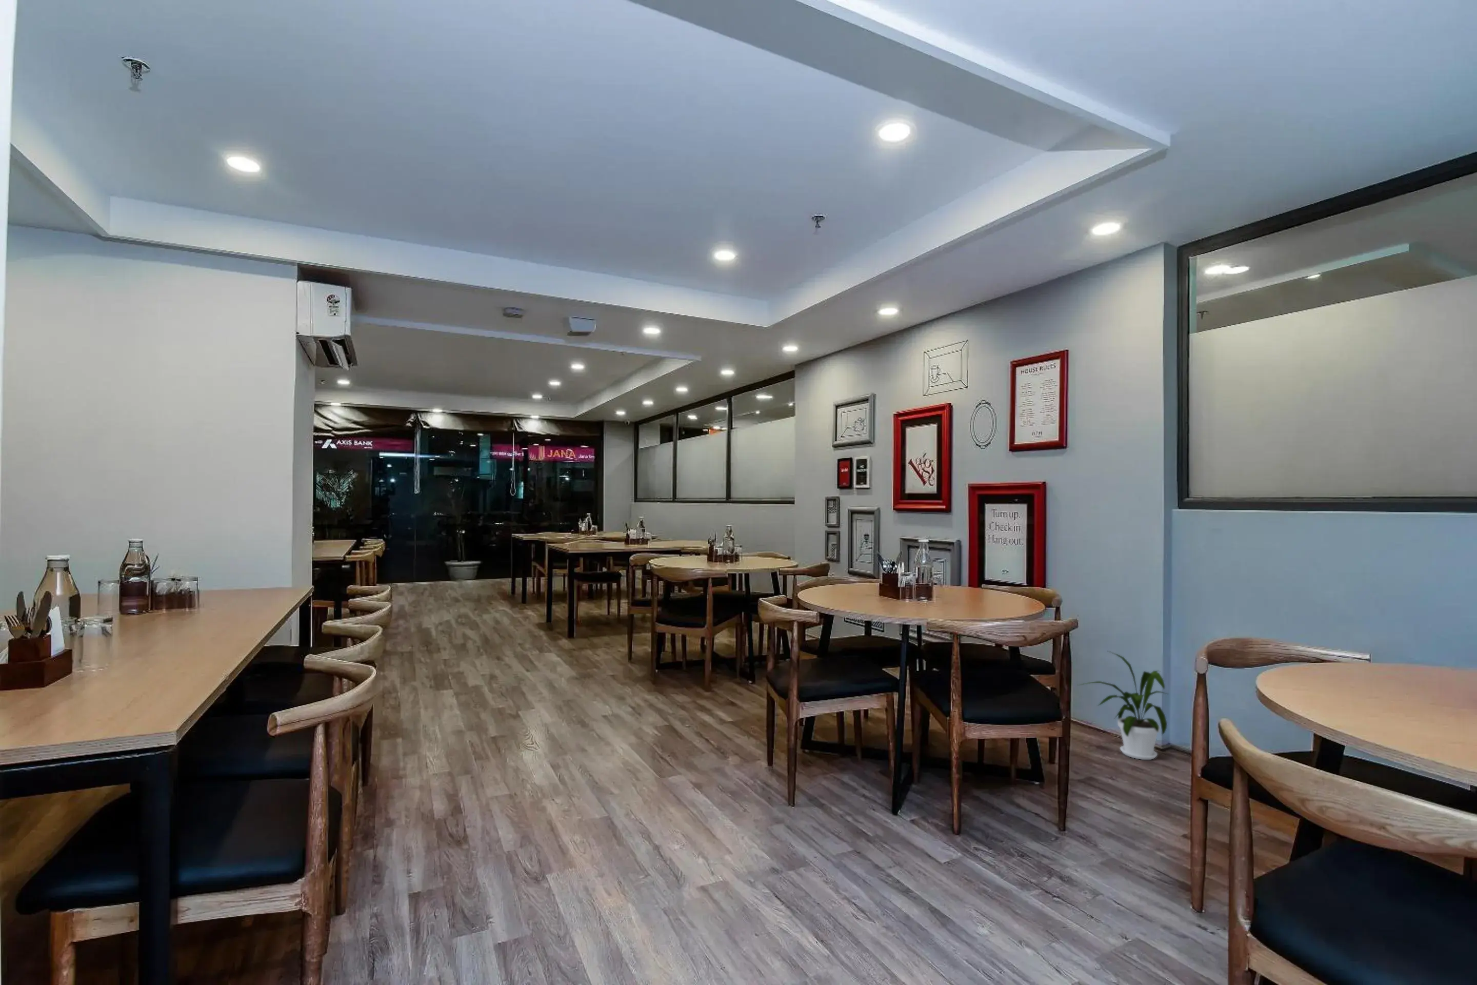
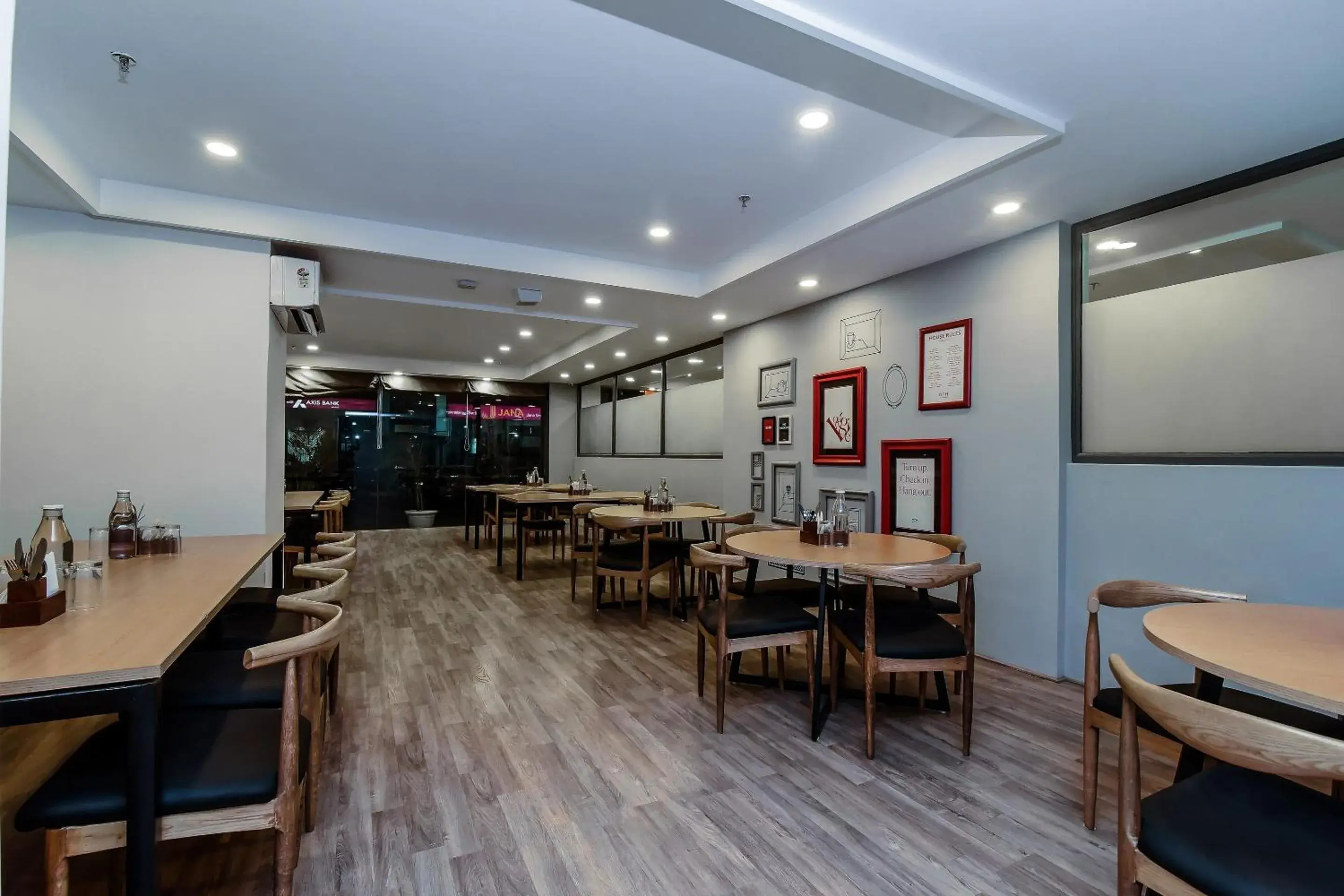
- house plant (1135, 706)
